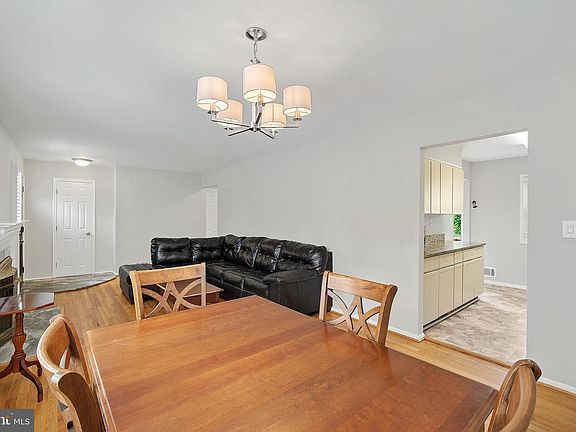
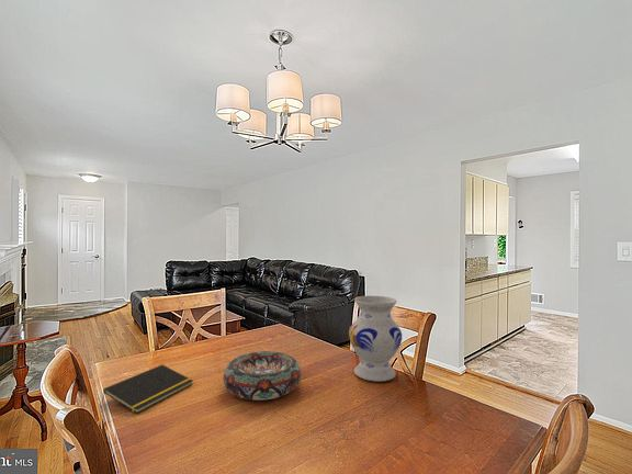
+ vase (374, 336)
+ notepad (150, 385)
+ decorative bowl (262, 374)
